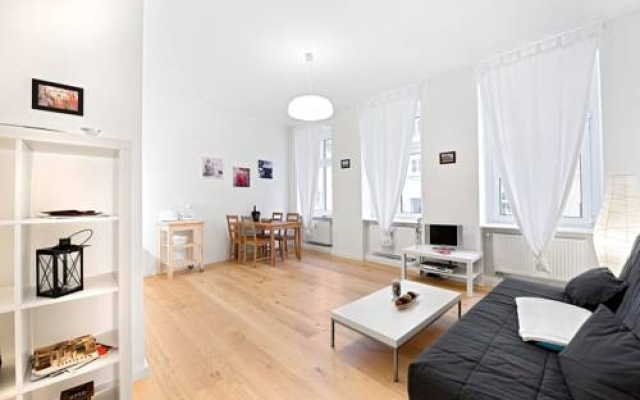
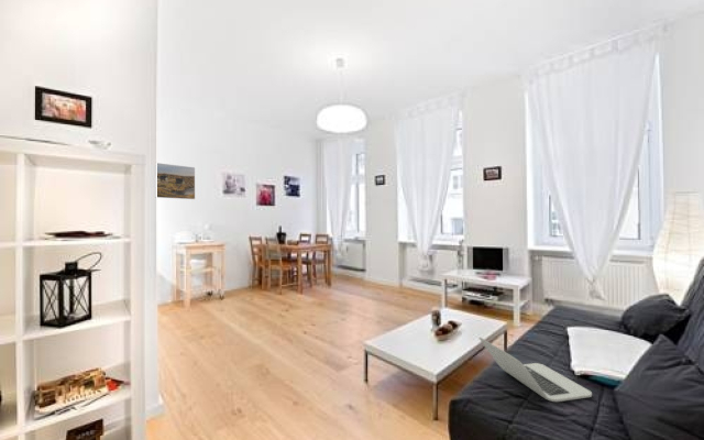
+ laptop (531, 363)
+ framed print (173, 182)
